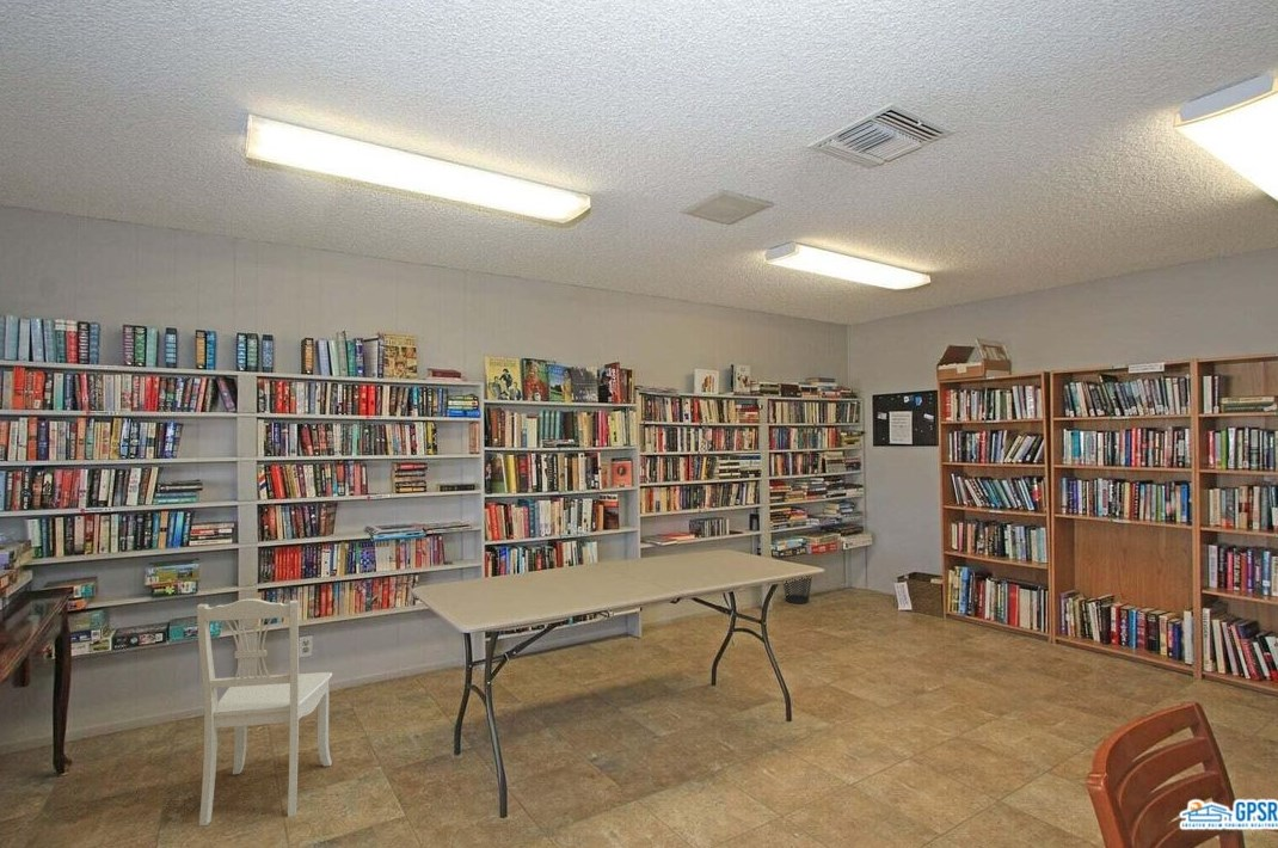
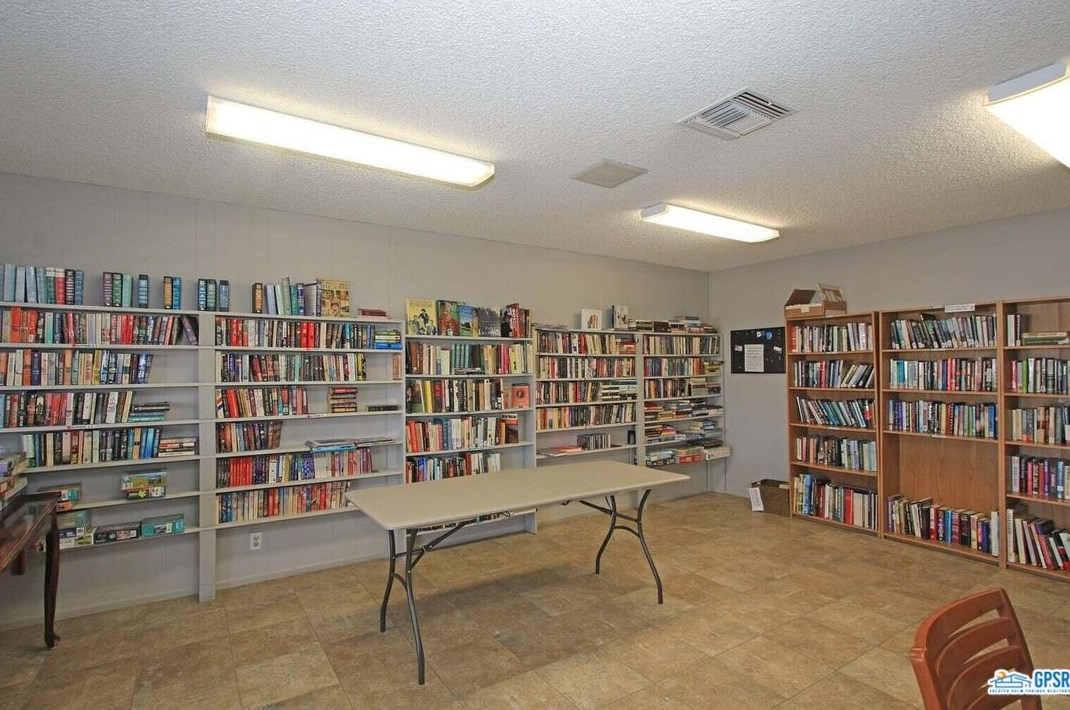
- wastebasket (797, 584)
- dining chair (266, 689)
